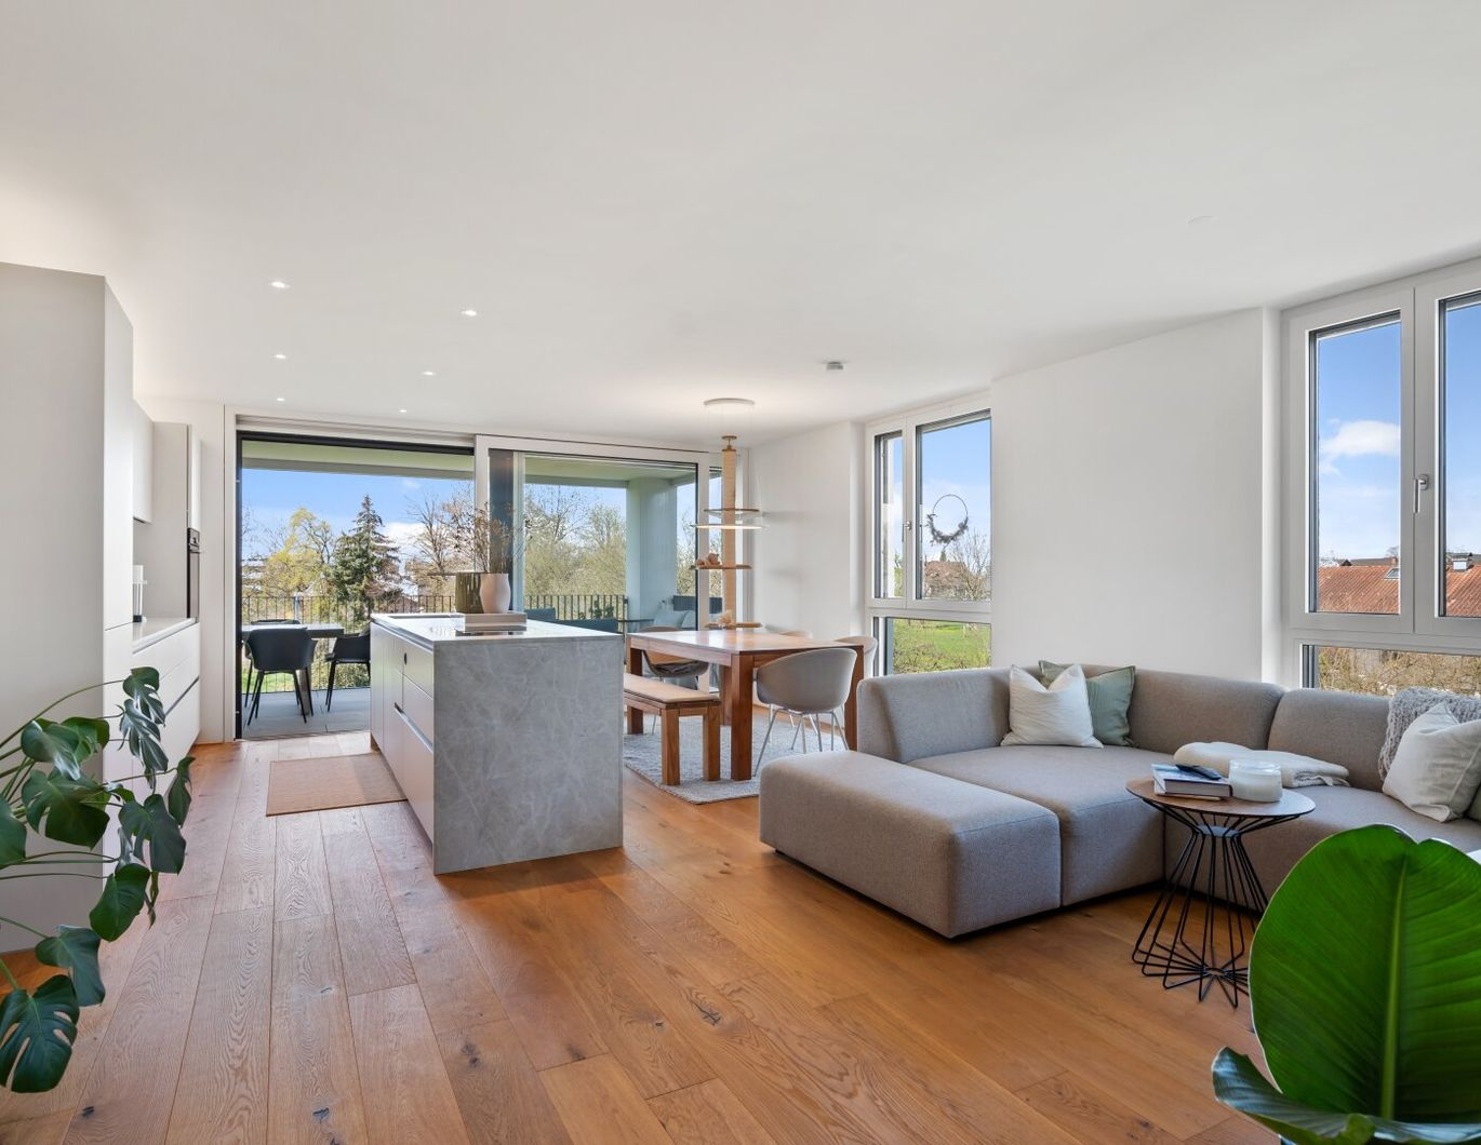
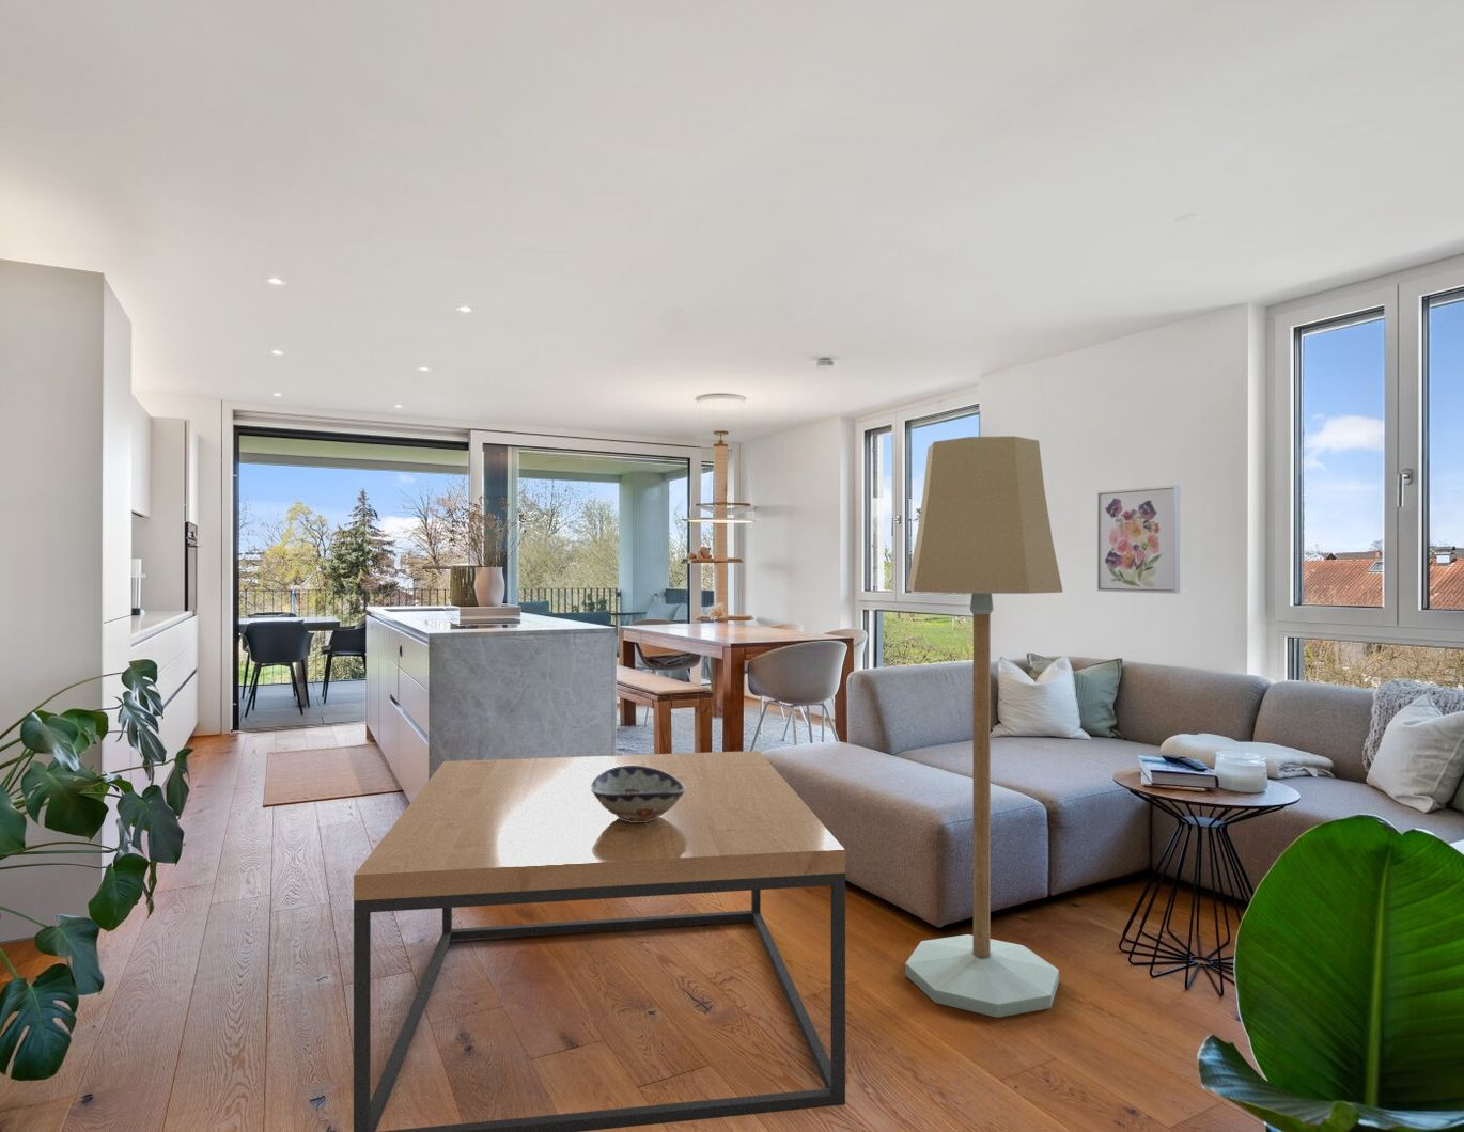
+ decorative bowl (637, 797)
+ floor lamp (982, 712)
+ wall art (1136, 540)
+ coffee table (606, 898)
